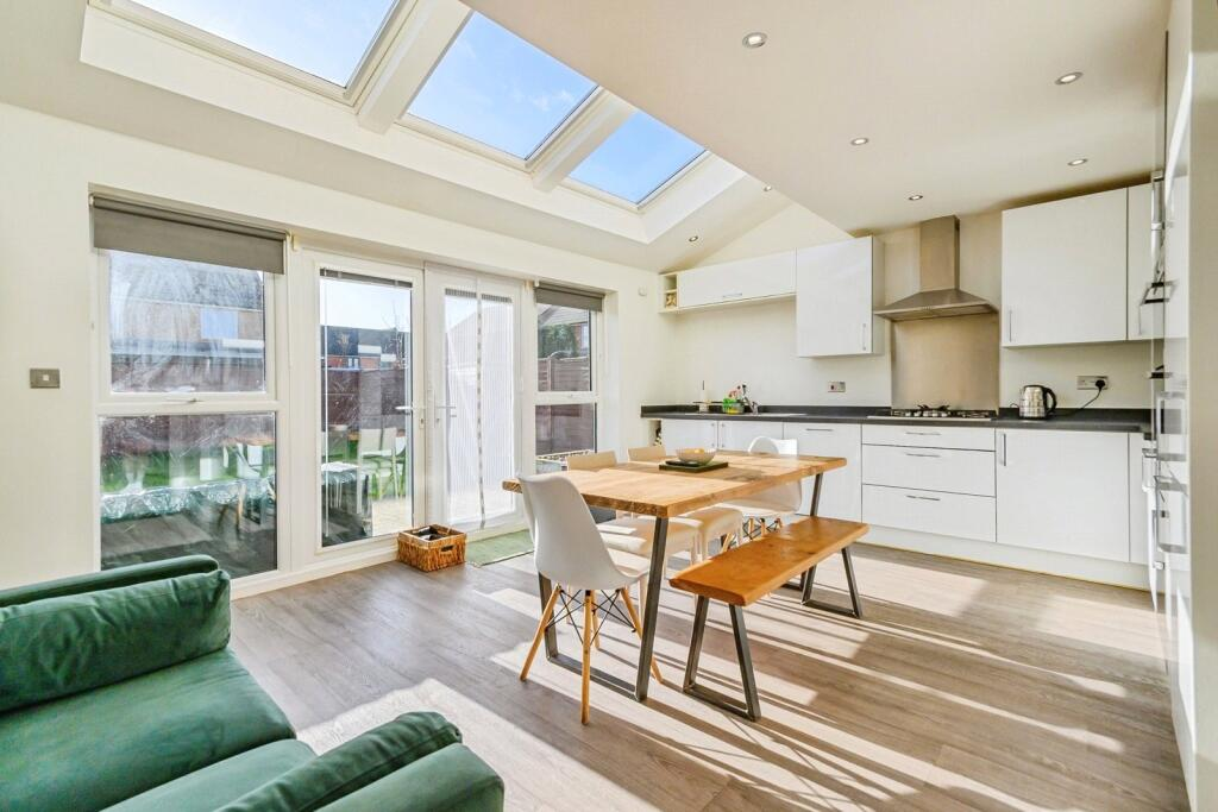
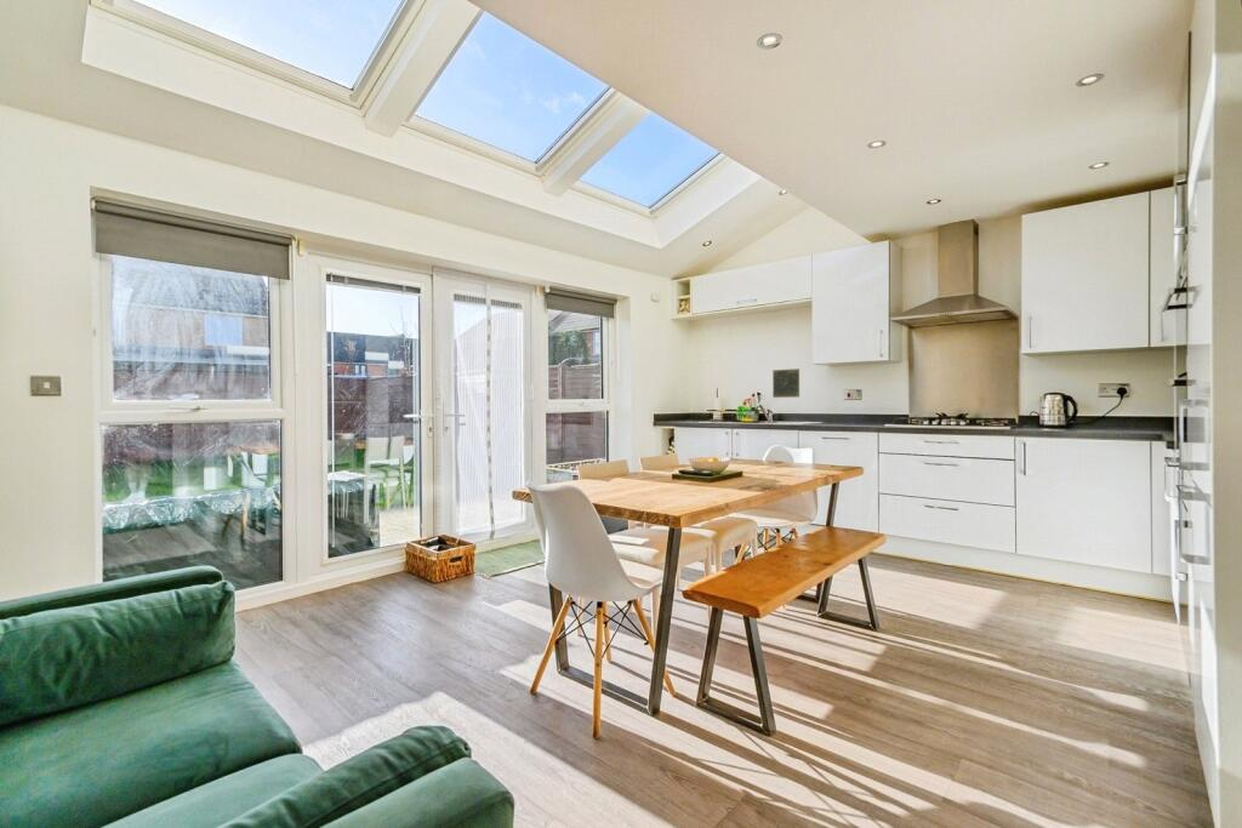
+ decorative tile (786, 383)
